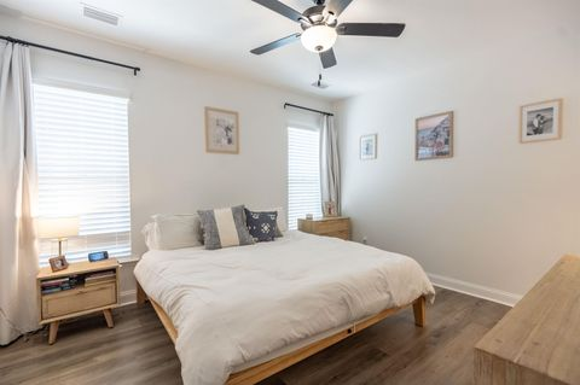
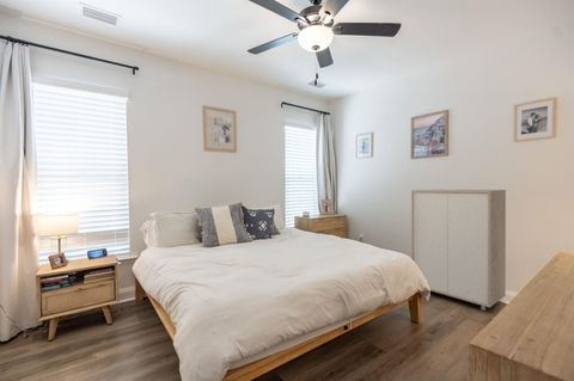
+ storage cabinet (456, 242)
